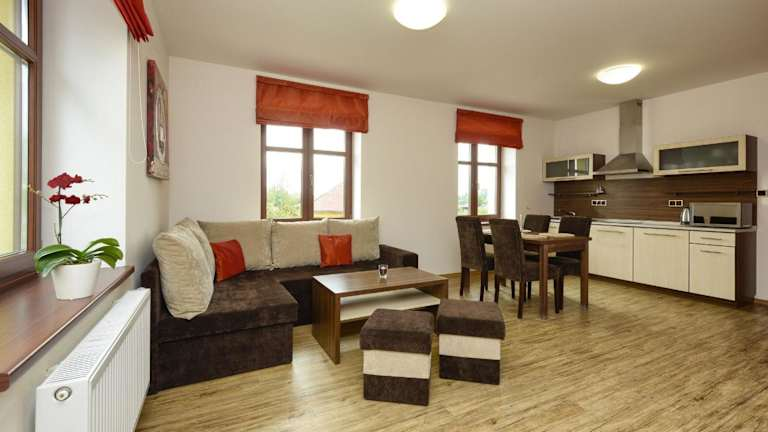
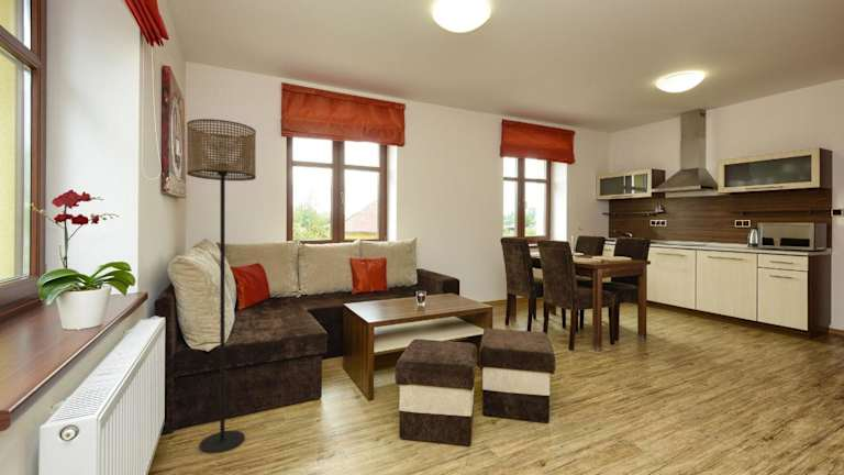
+ floor lamp (222, 285)
